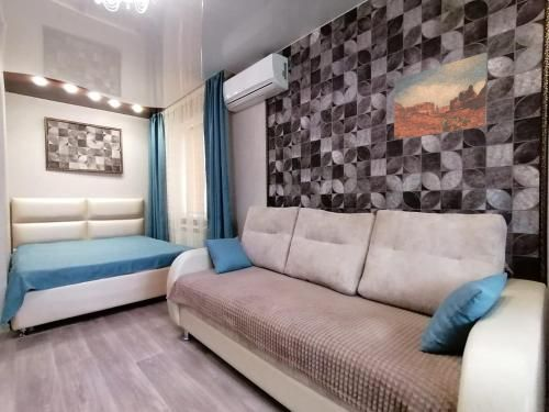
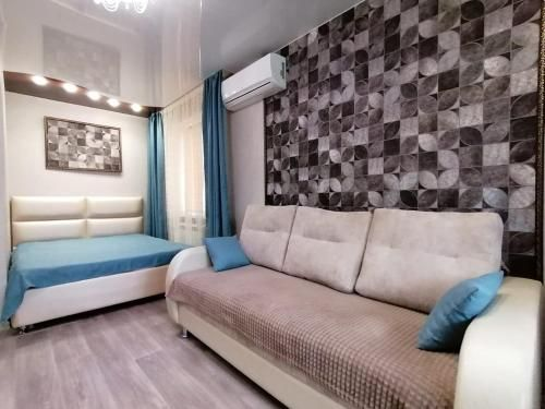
- wall art (435, 100)
